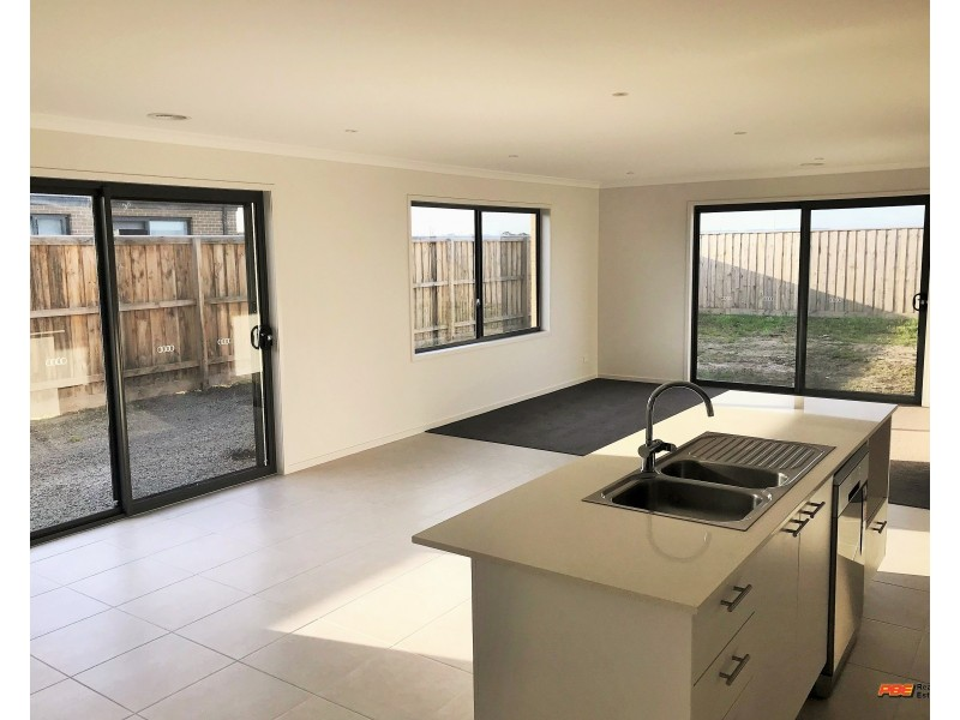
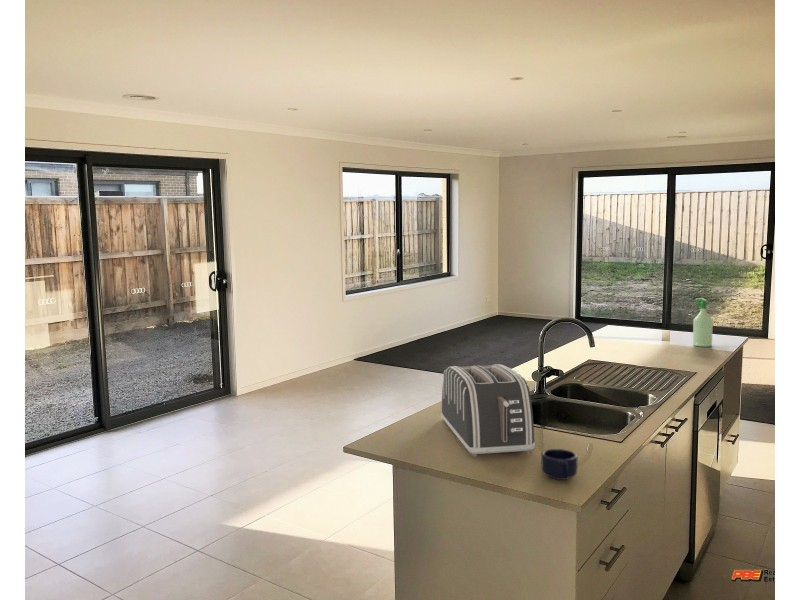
+ toaster (485, 403)
+ spray bottle (703, 322)
+ mug (560, 466)
